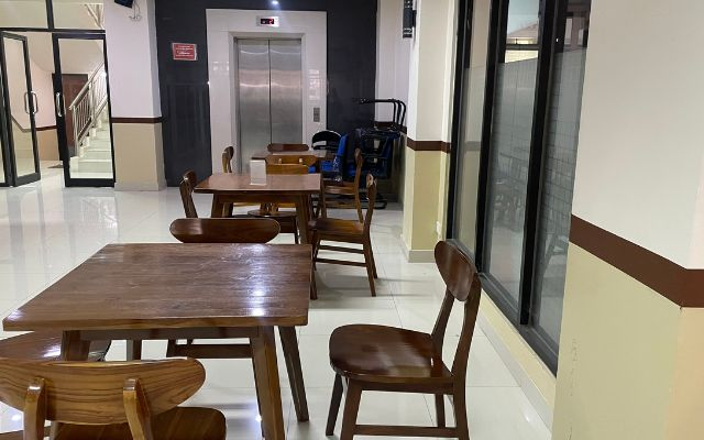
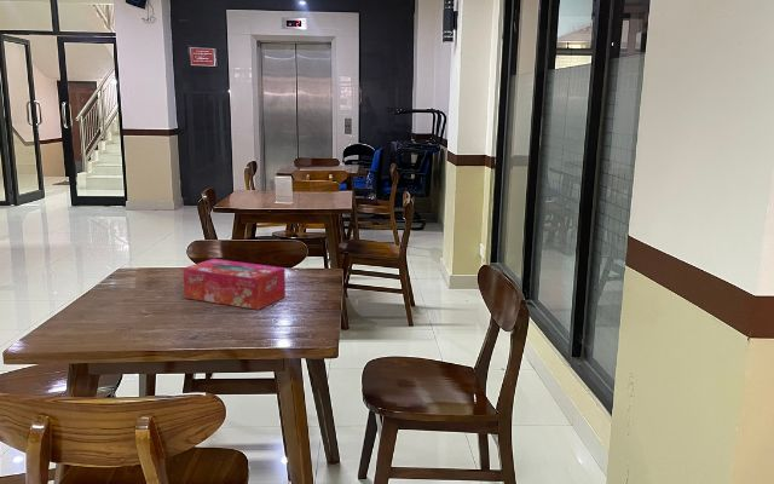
+ tissue box (235, 282)
